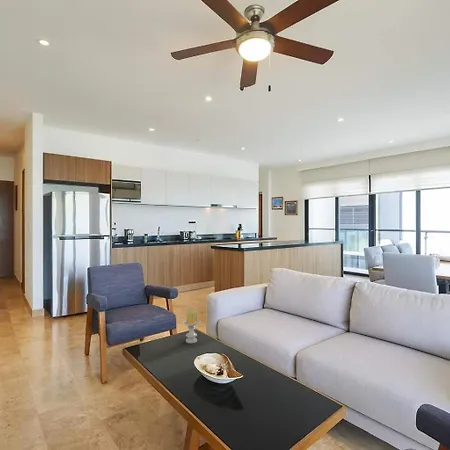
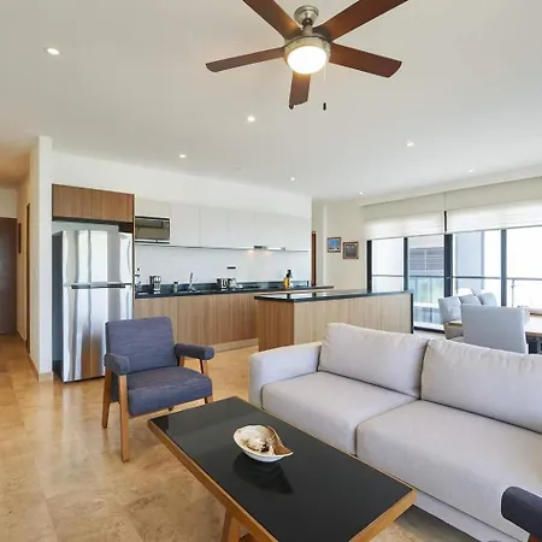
- candle (191, 323)
